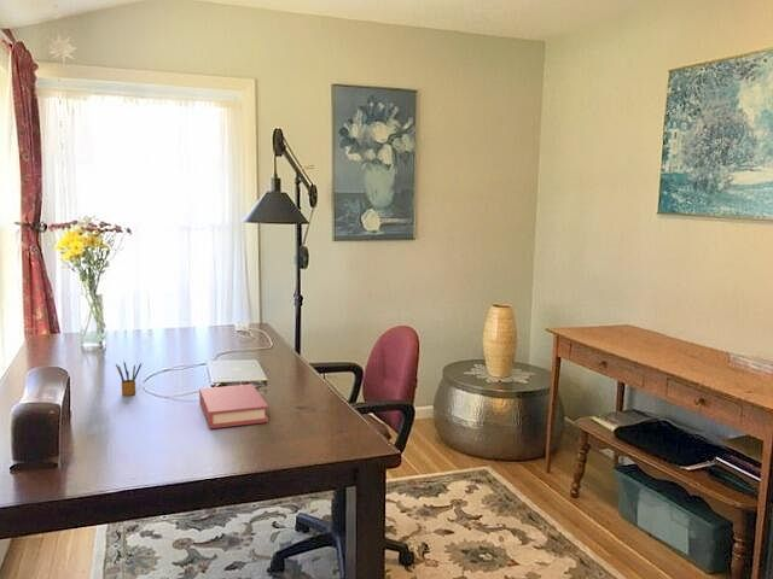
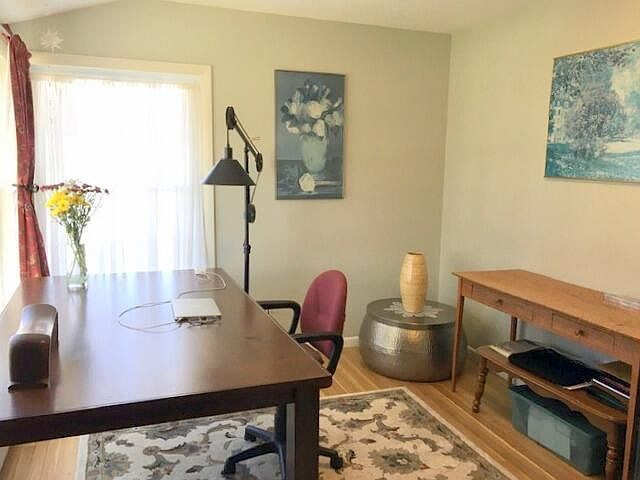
- pencil box (128, 378)
- book (232, 404)
